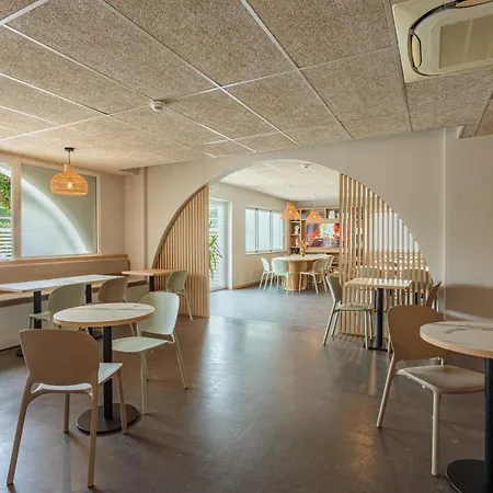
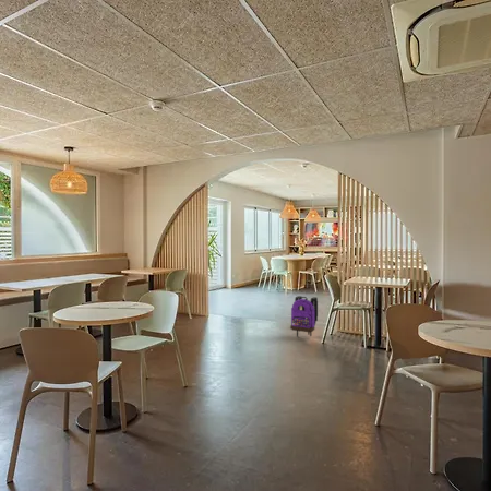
+ backpack (304, 316)
